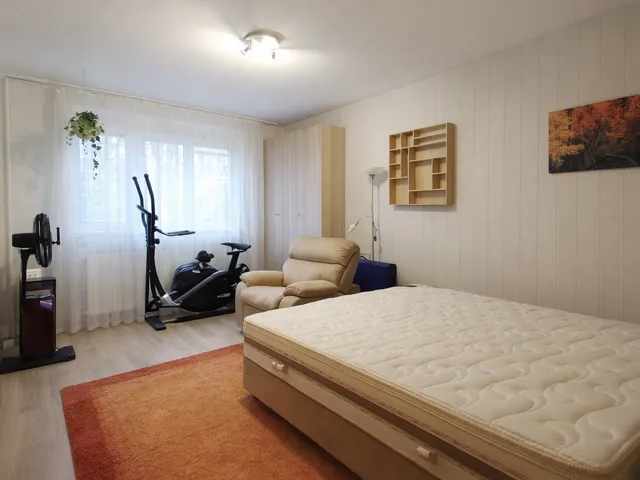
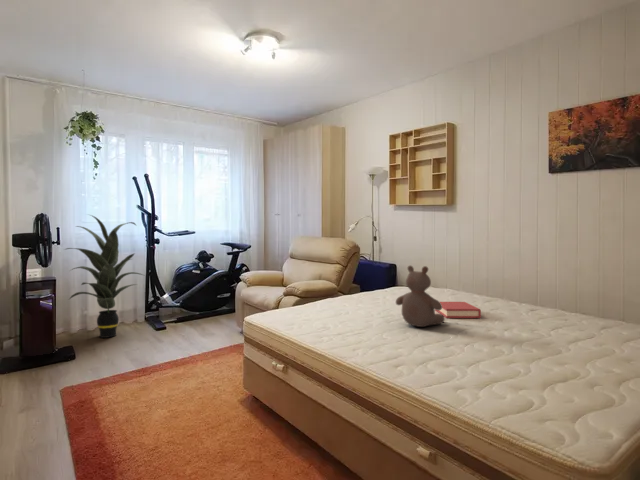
+ hardback book (456, 309)
+ bear (422, 295)
+ indoor plant (102, 275)
